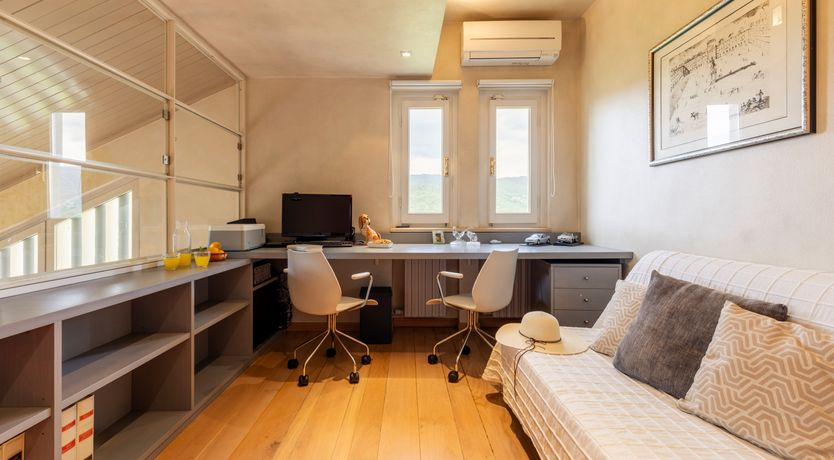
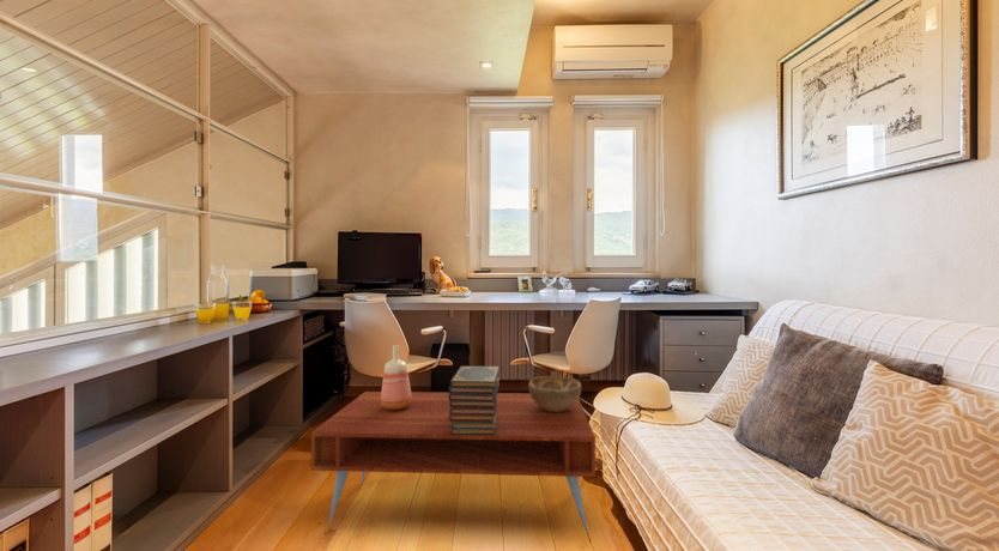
+ vase (395, 375)
+ coffee table (461, 459)
+ book stack (476, 398)
+ decorative bowl (553, 394)
